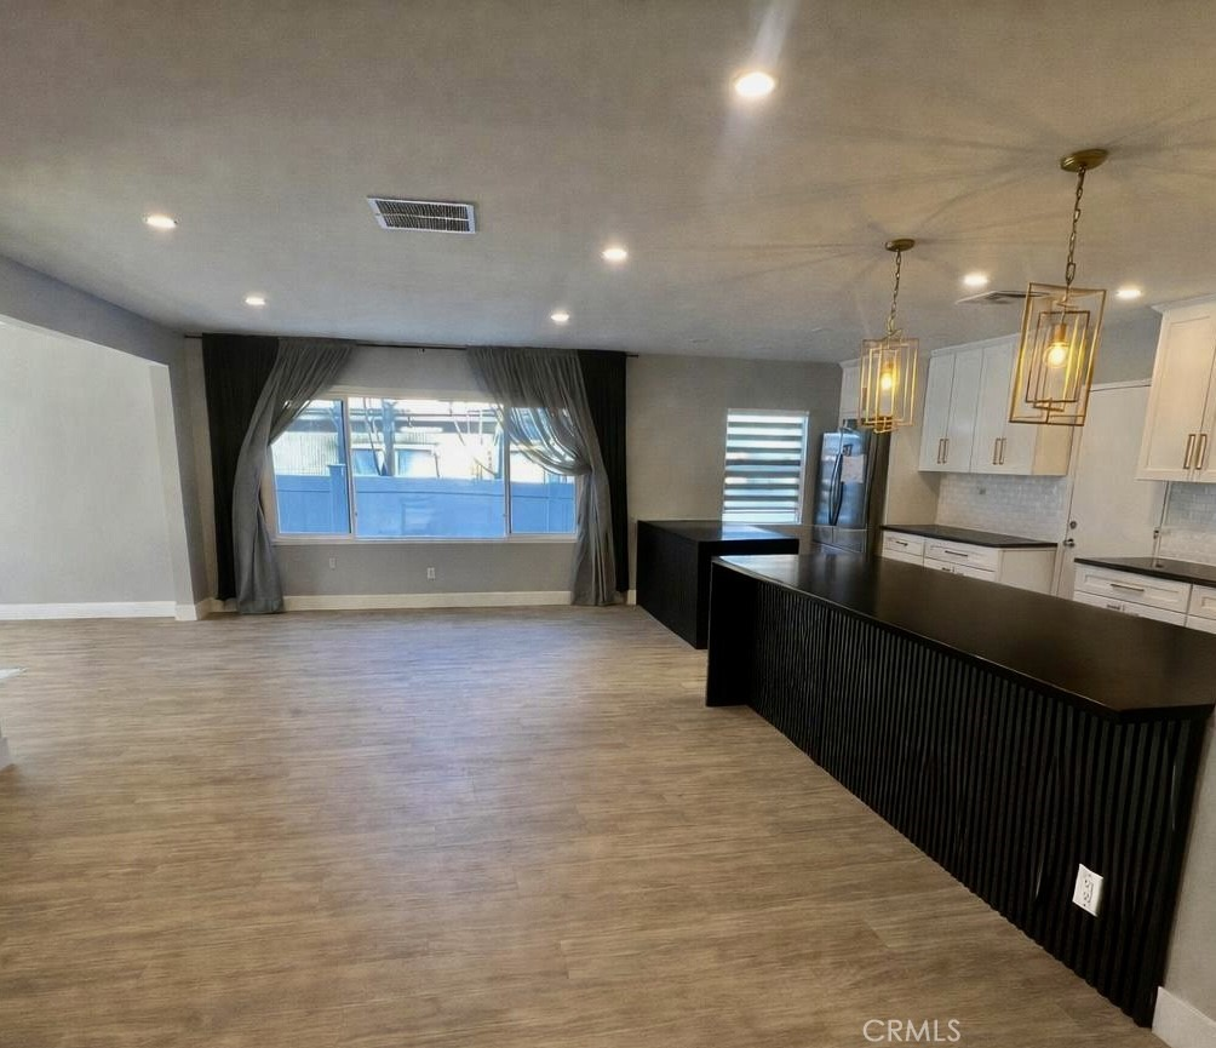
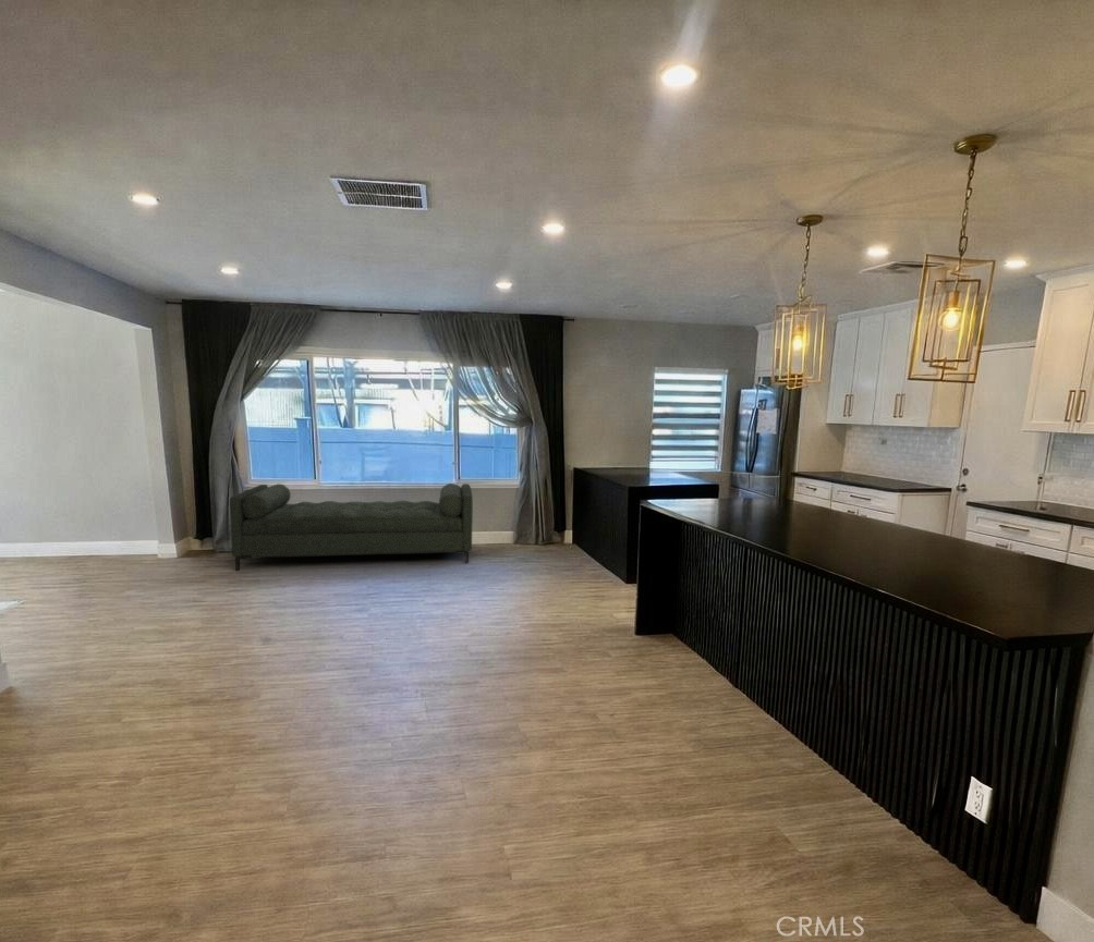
+ sofa (362, 522)
